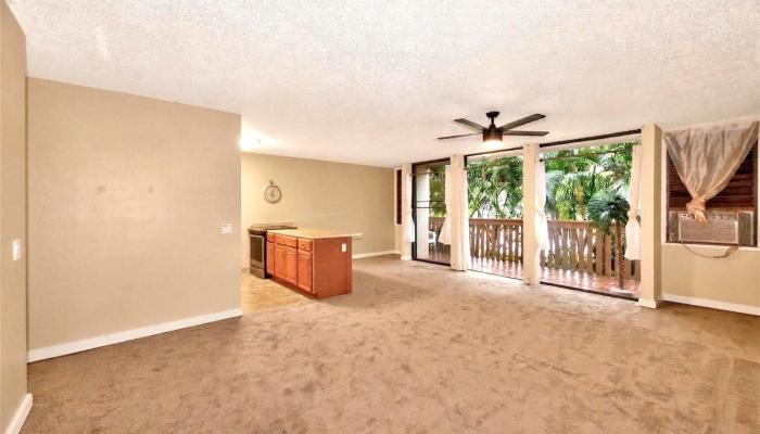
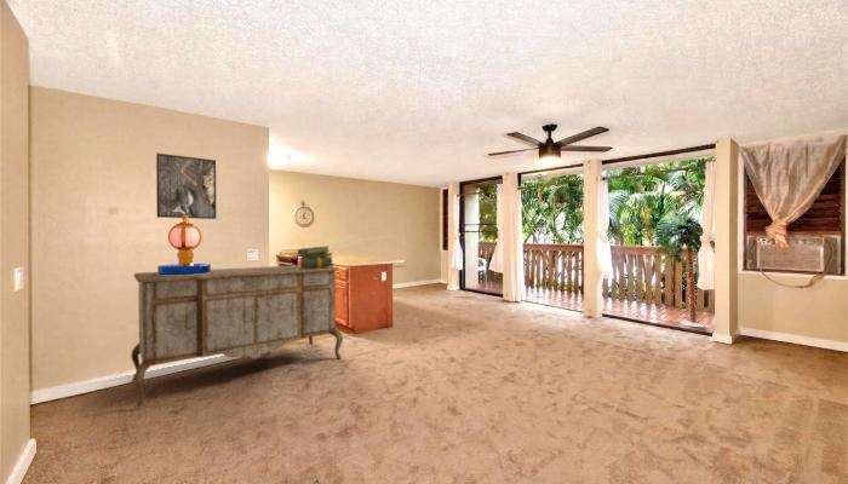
+ table lamp (184, 243)
+ sideboard (245, 318)
+ stack of books (315, 257)
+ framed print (187, 188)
